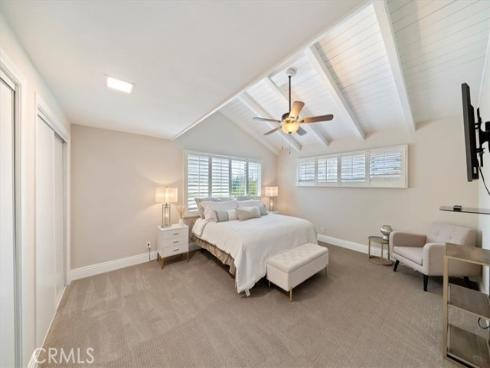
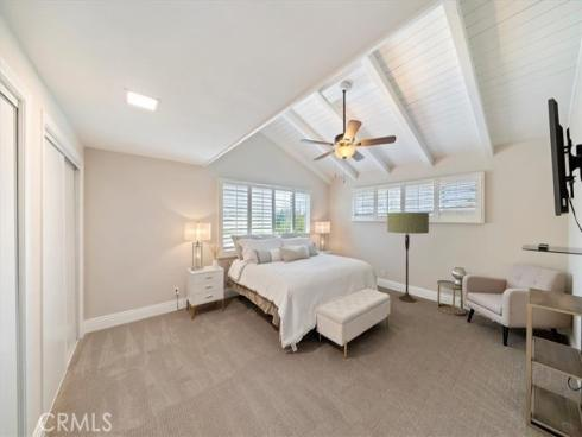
+ floor lamp (406, 255)
